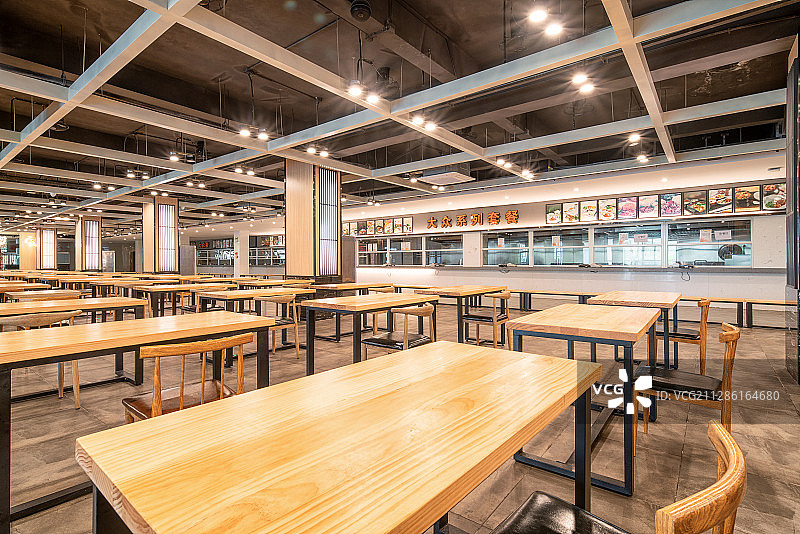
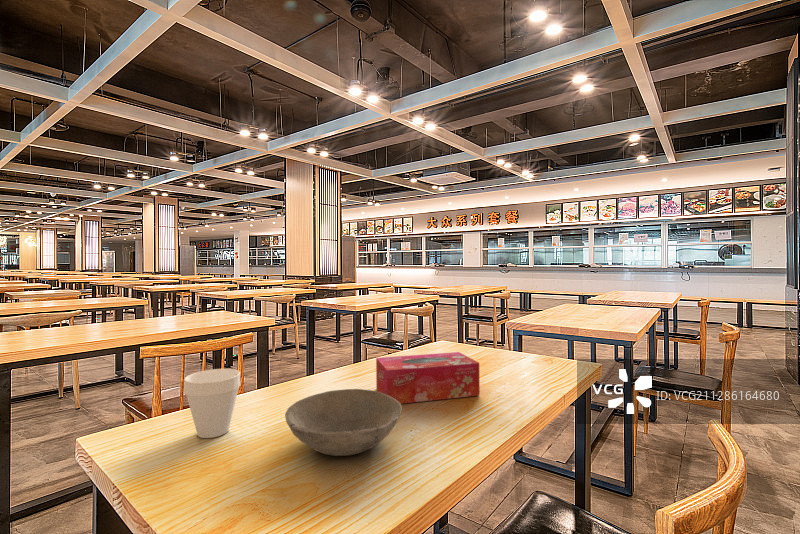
+ cup (213, 403)
+ tissue box (426, 376)
+ bowl (345, 425)
